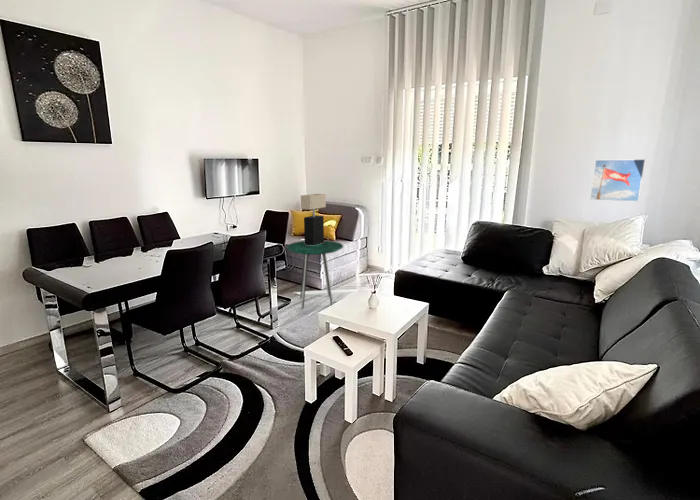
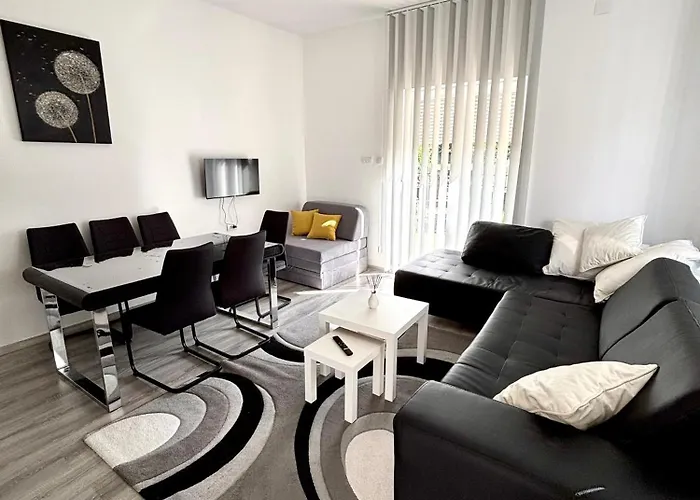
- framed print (616, 180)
- table lamp (313, 219)
- side table (306, 274)
